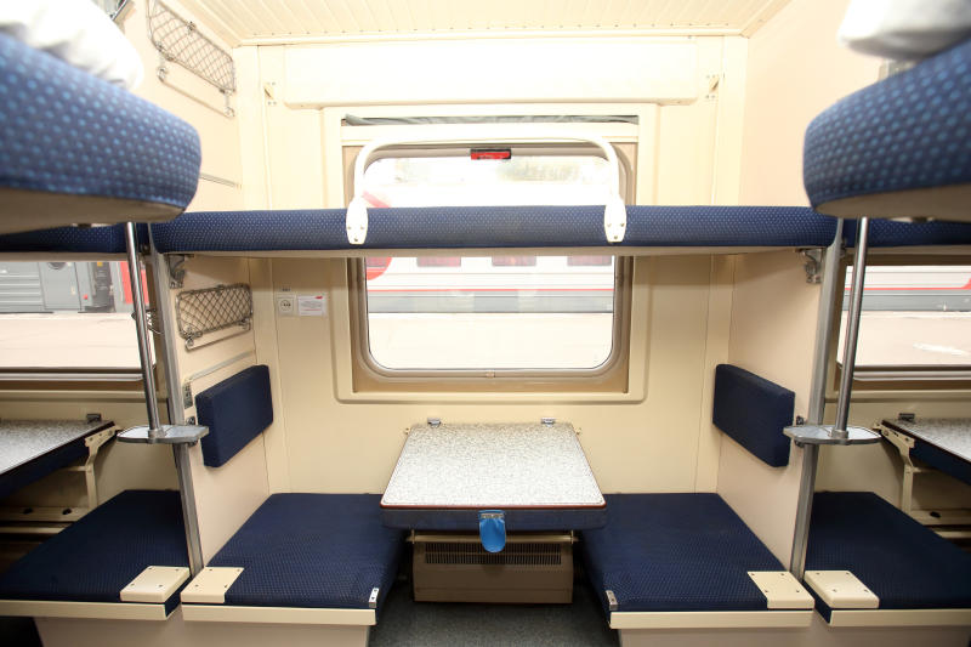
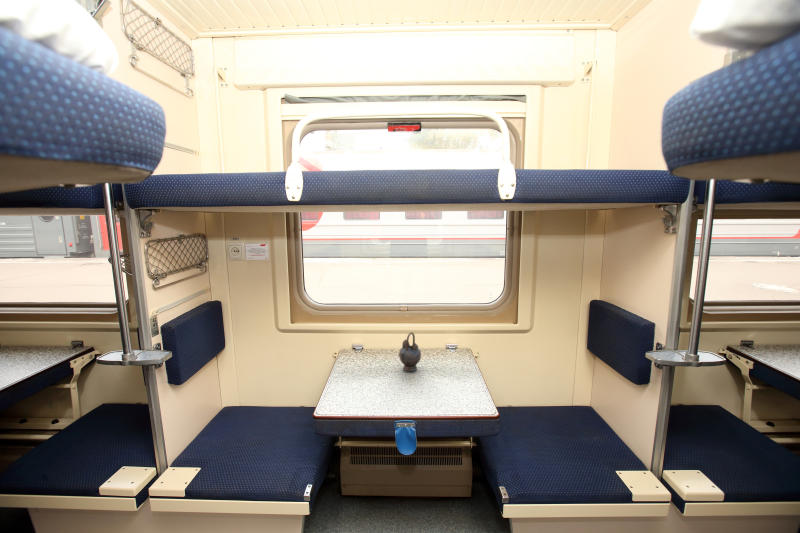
+ teapot (408, 351)
